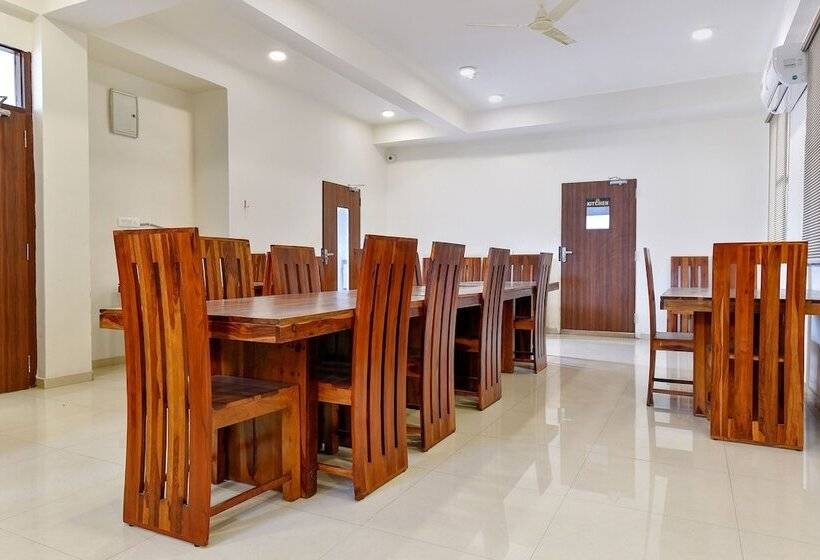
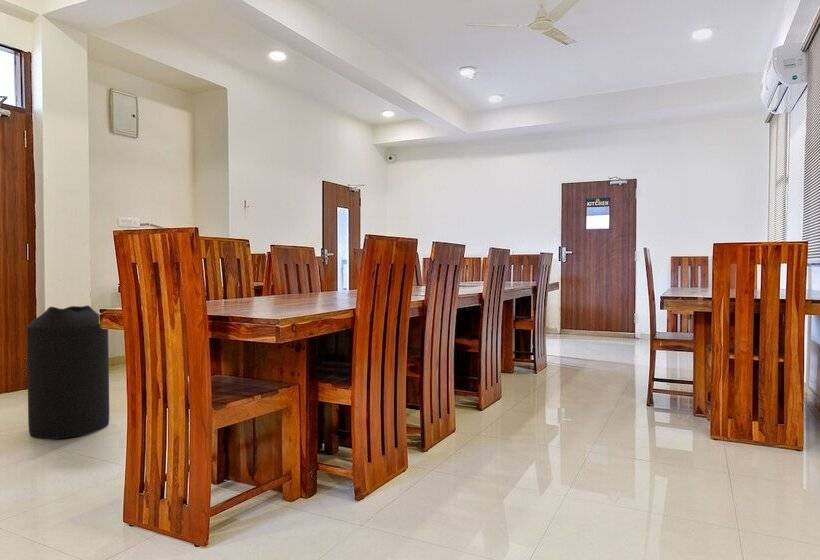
+ trash can (69, 367)
